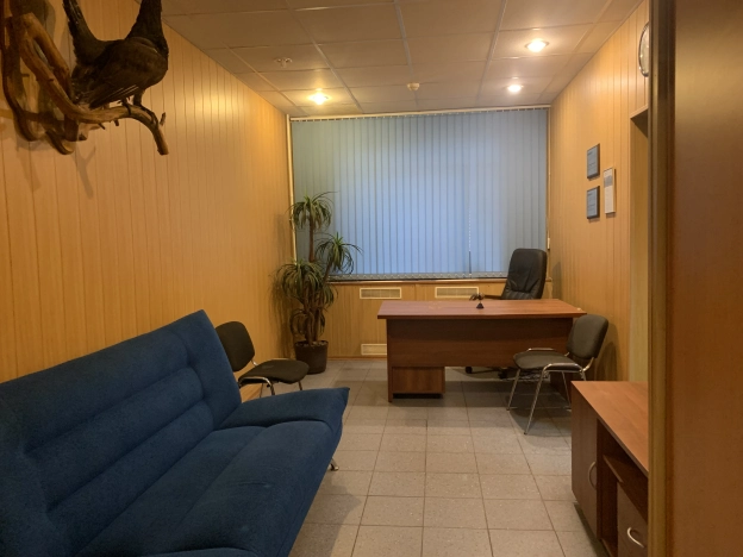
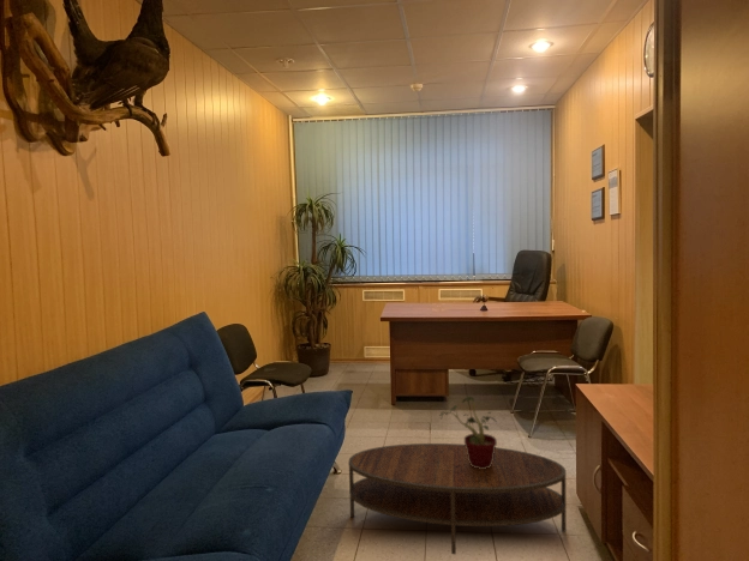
+ coffee table (454, 493)
+ potted plant (467, 427)
